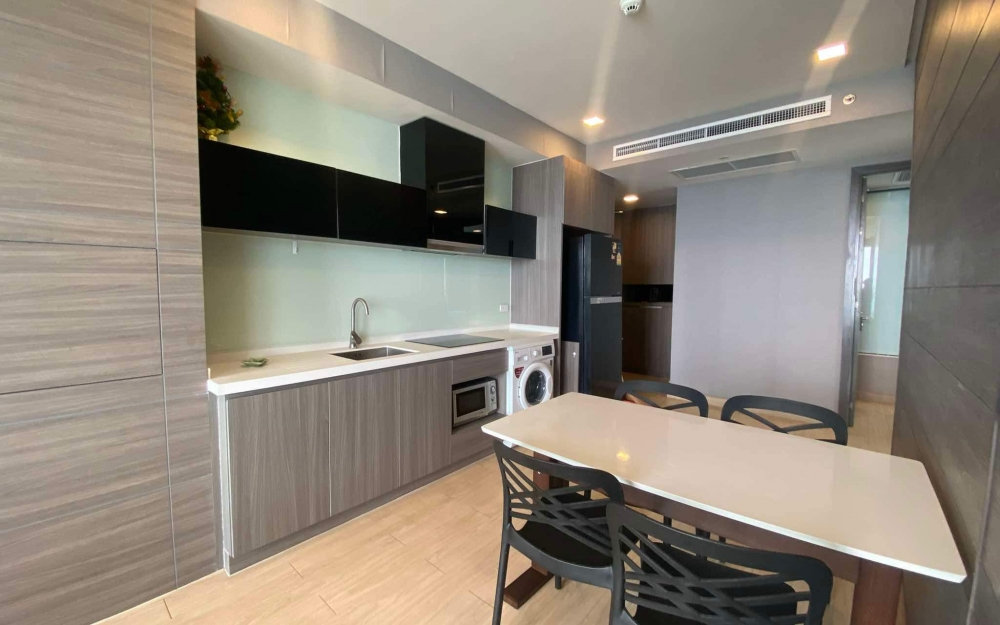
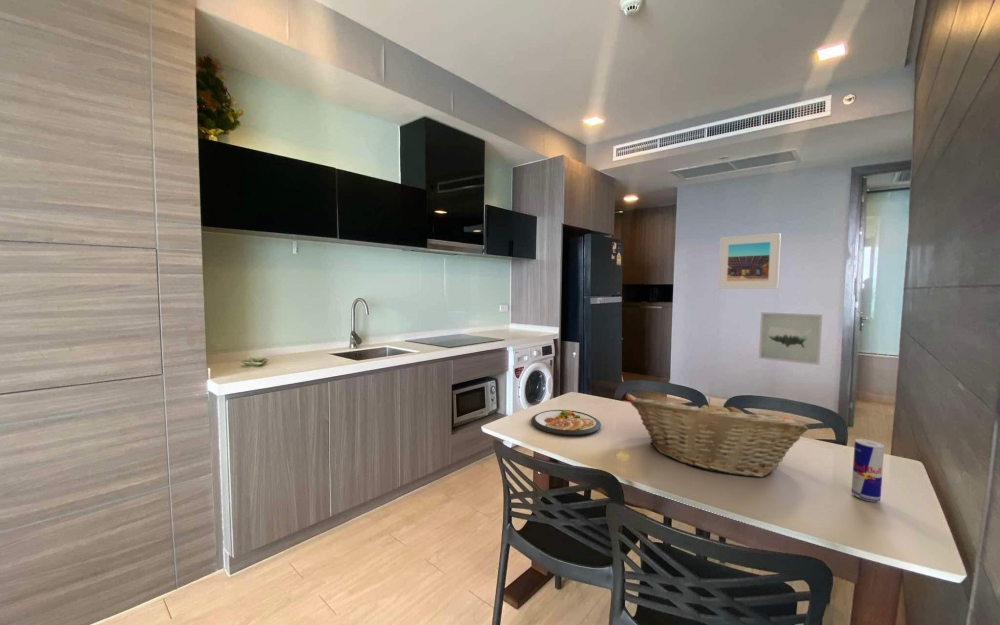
+ dish (565, 419)
+ beverage can (867, 469)
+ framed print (748, 262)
+ wall art (789, 337)
+ fruit basket (709, 425)
